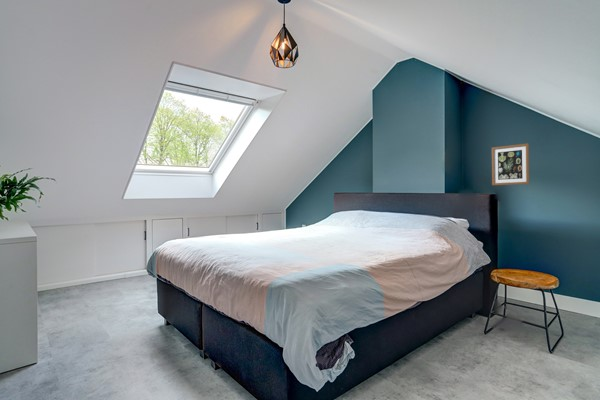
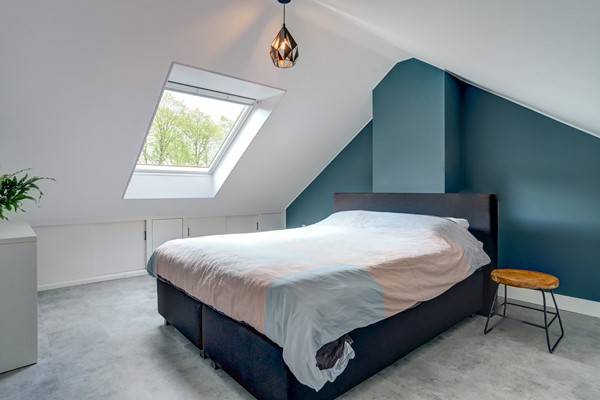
- wall art (509, 165)
